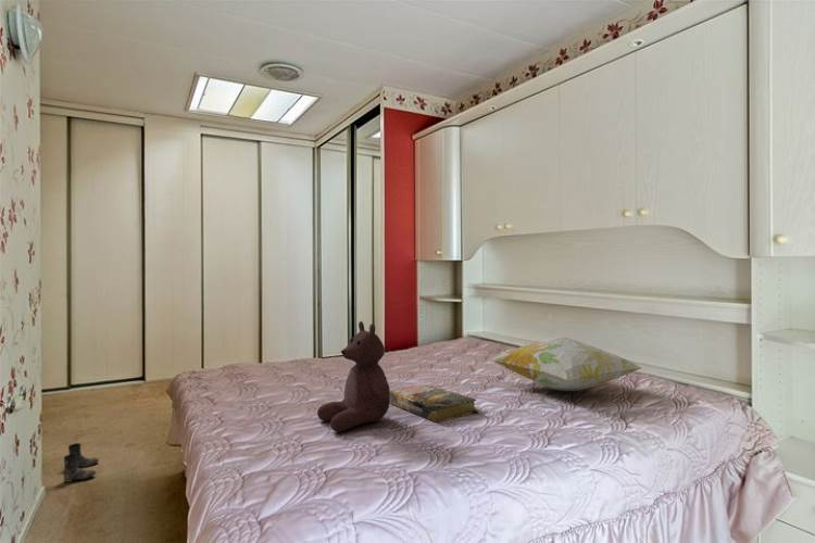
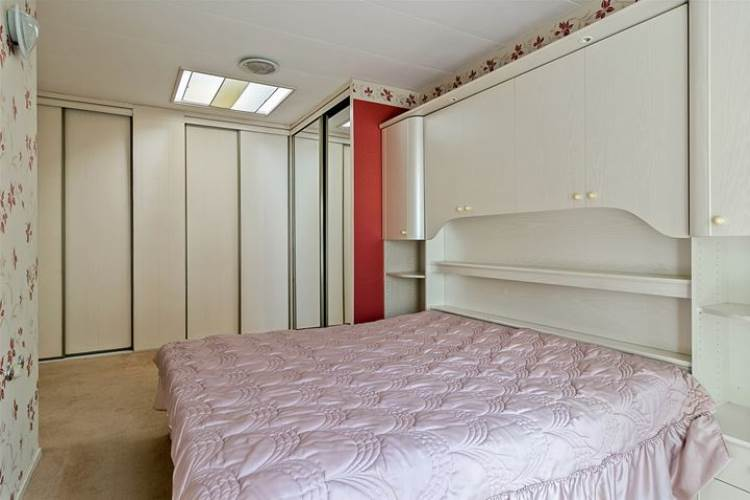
- boots (82, 459)
- decorative pillow (563, 363)
- book (430, 401)
- teddy bear (354, 372)
